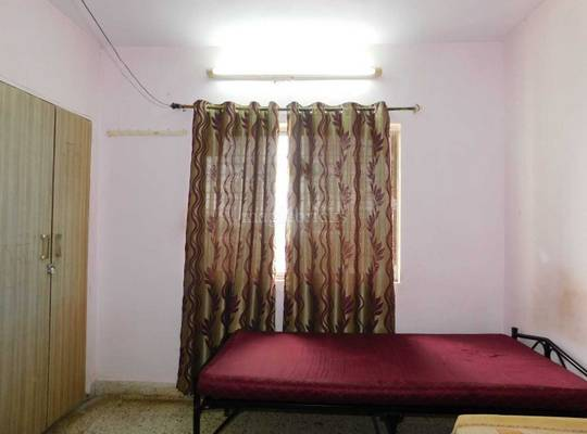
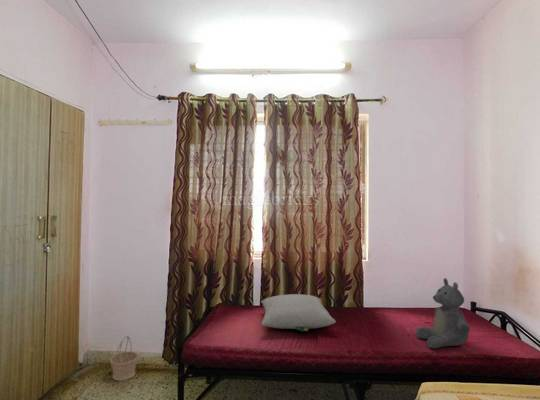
+ basket (124, 355)
+ pillow (294, 310)
+ teddy bear (441, 311)
